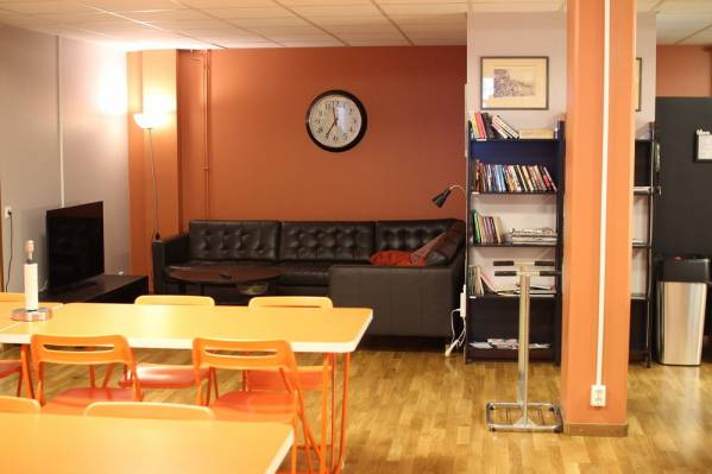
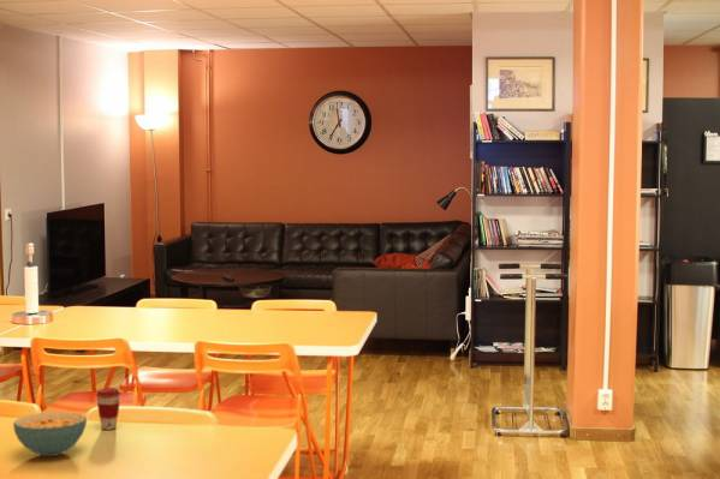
+ coffee cup (108, 408)
+ cereal bowl (50, 436)
